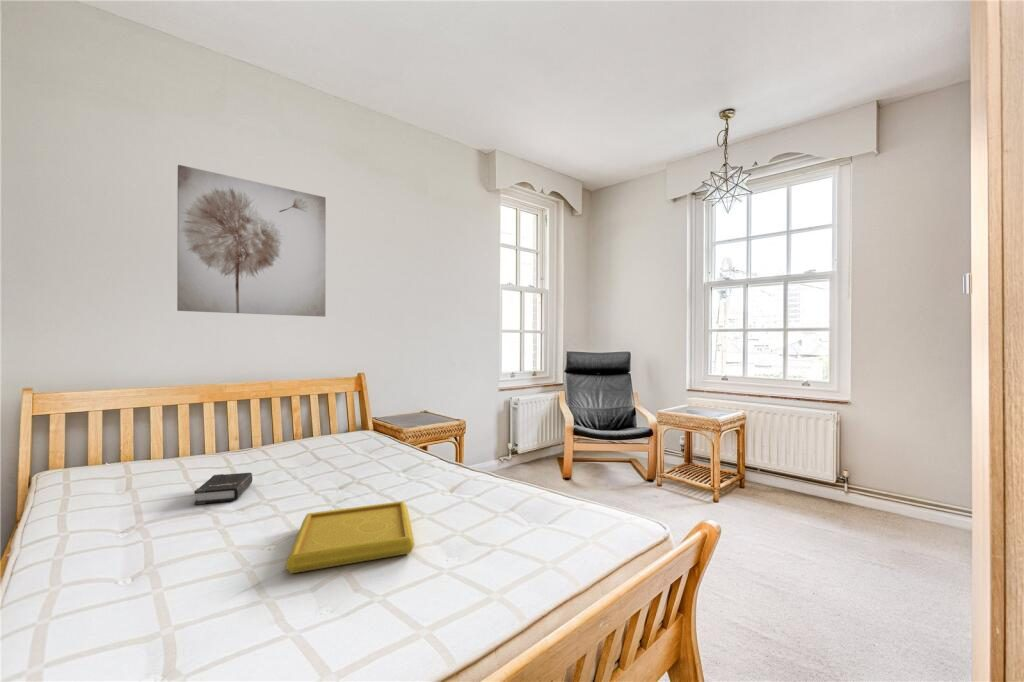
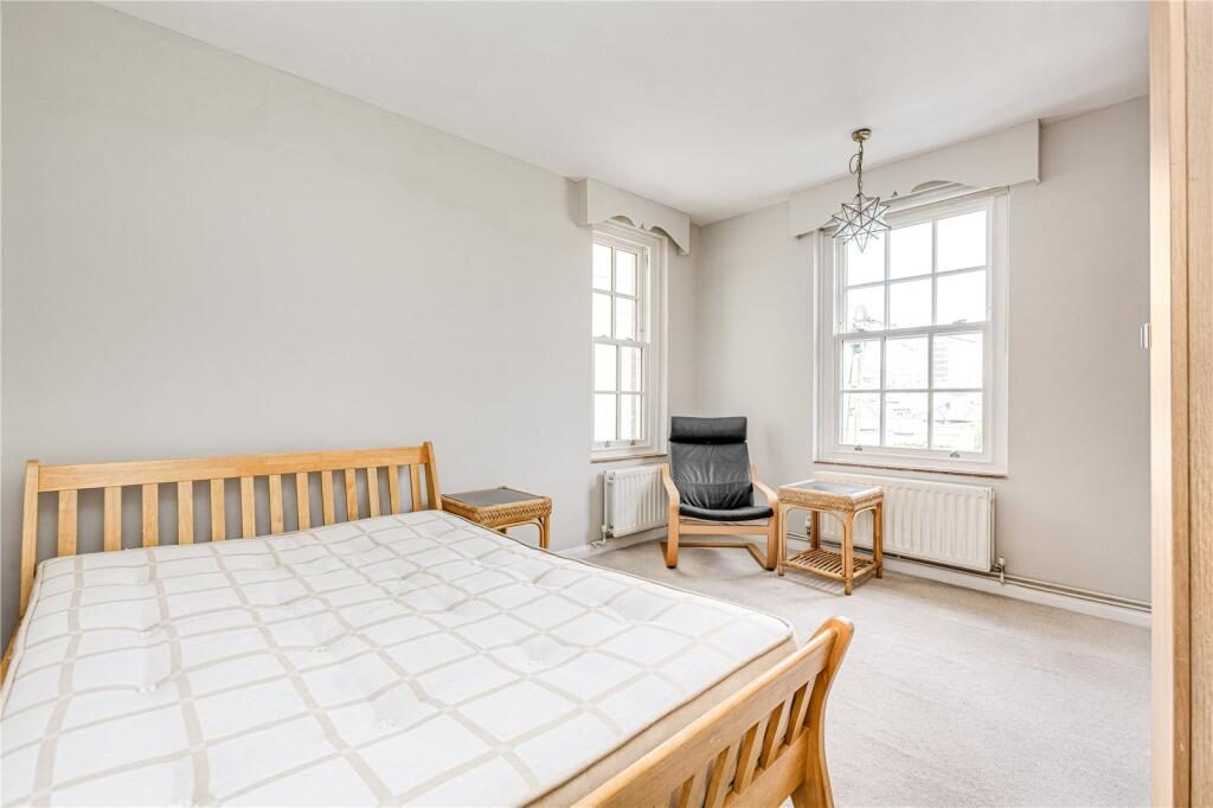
- hardback book (225, 487)
- serving tray (355, 532)
- wall art (258, 248)
